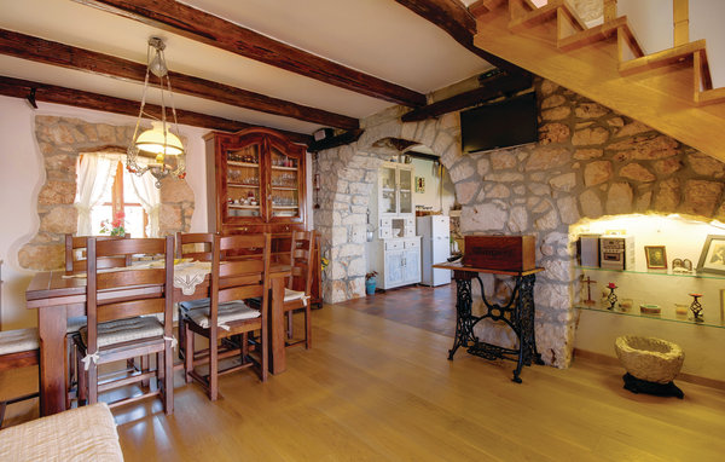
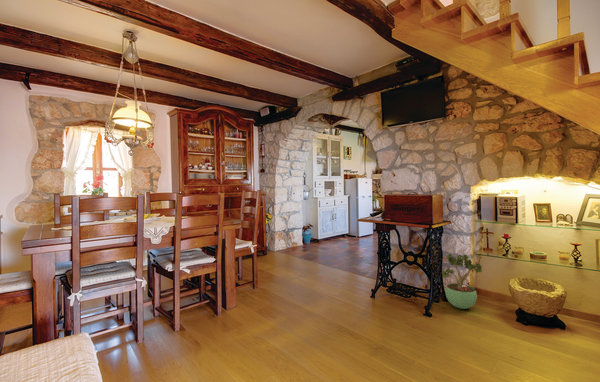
+ potted plant (462, 280)
